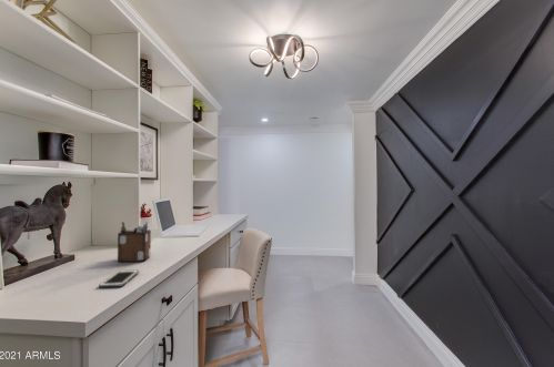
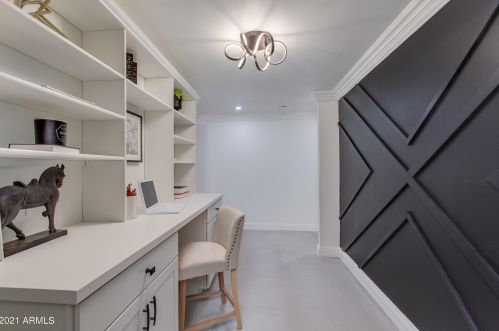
- desk organizer (134, 239)
- cell phone (120, 277)
